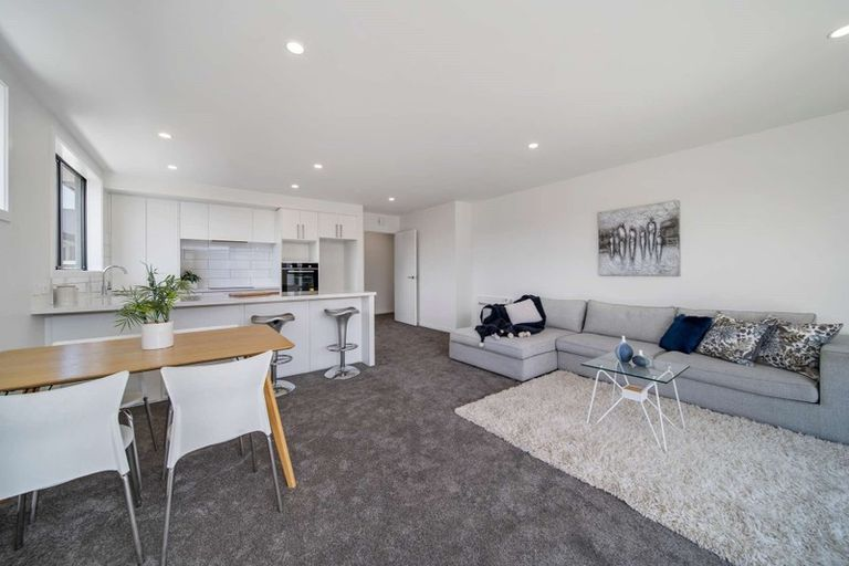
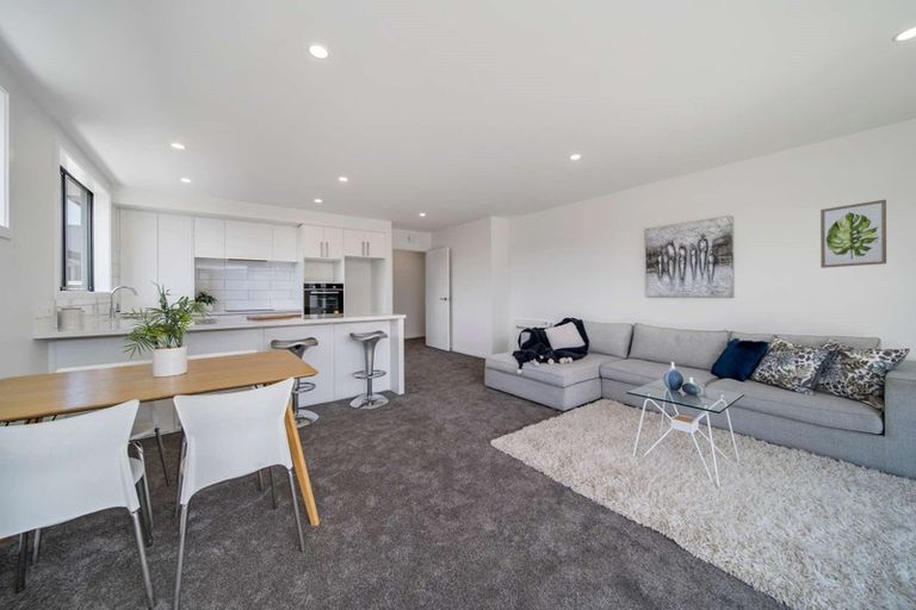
+ wall art (852, 235)
